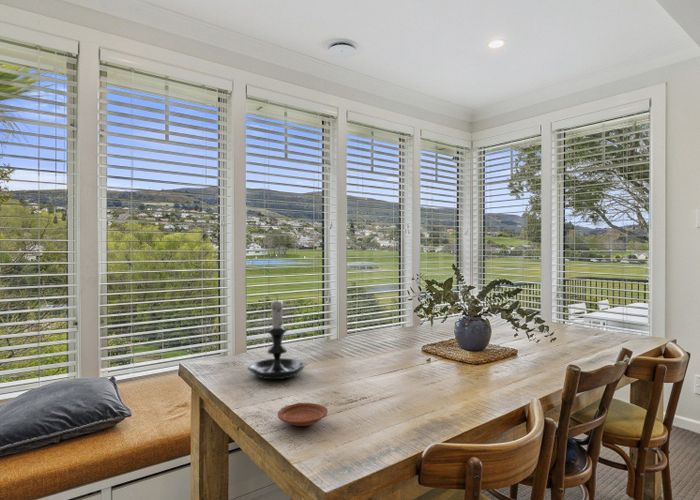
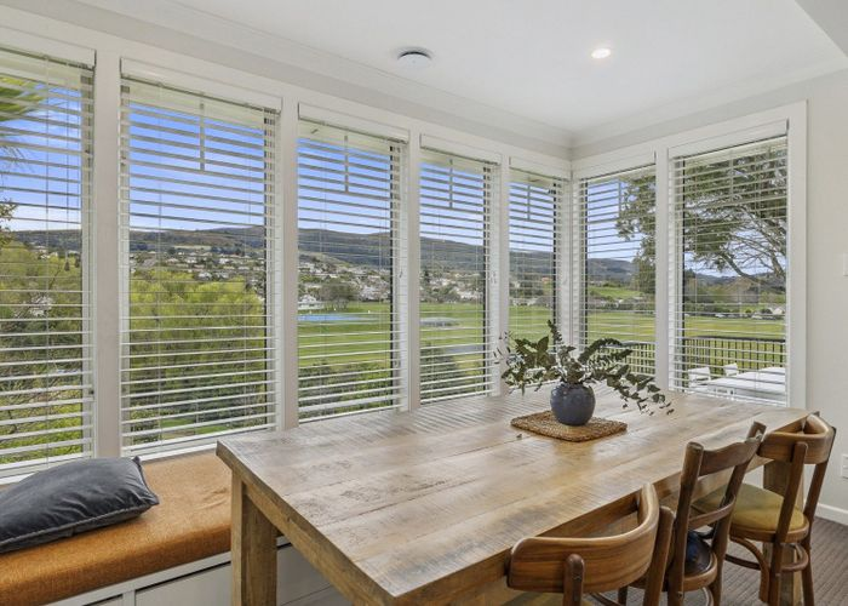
- candle holder (276, 335)
- plate (302, 417)
